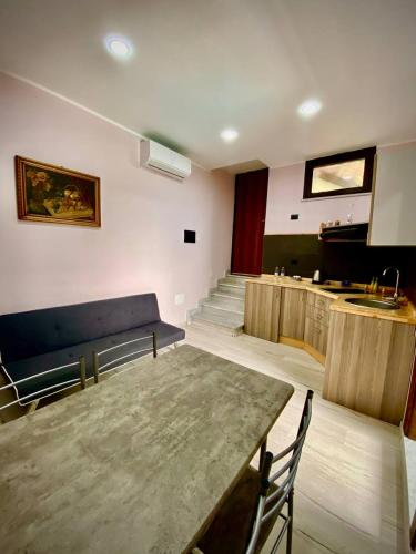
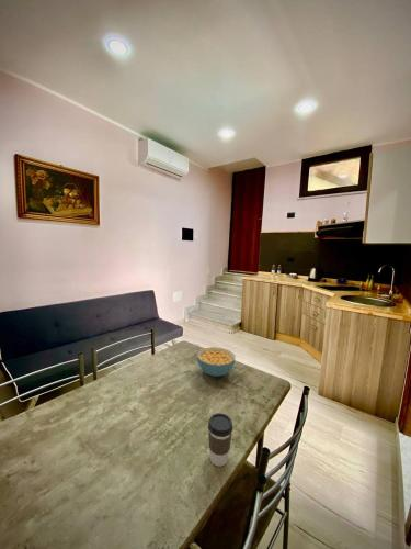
+ coffee cup (219, 439)
+ cereal bowl (215, 363)
